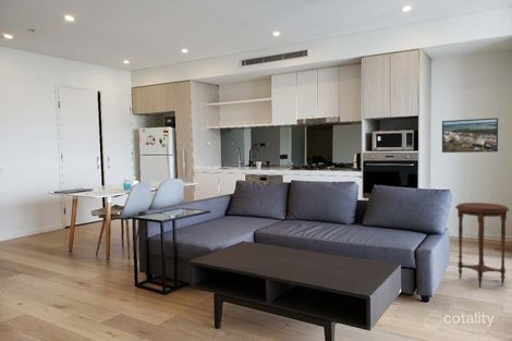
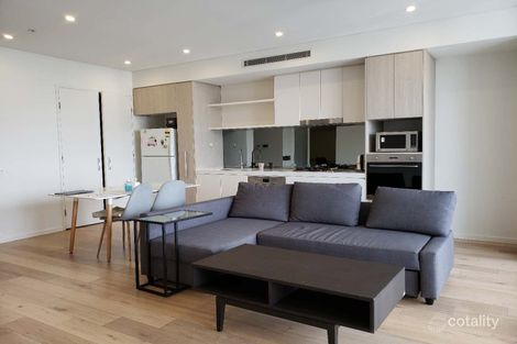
- side table (480, 243)
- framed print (468, 135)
